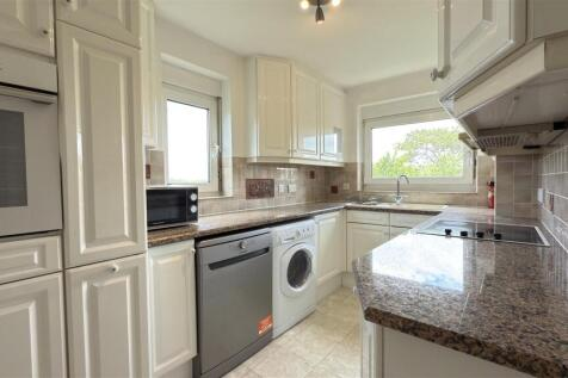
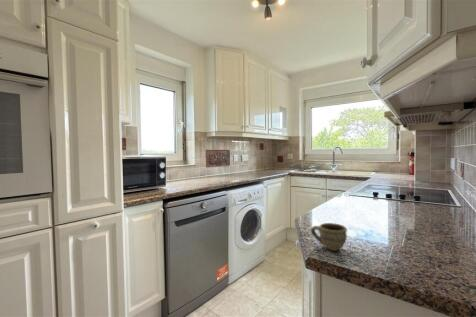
+ cup (328, 235)
